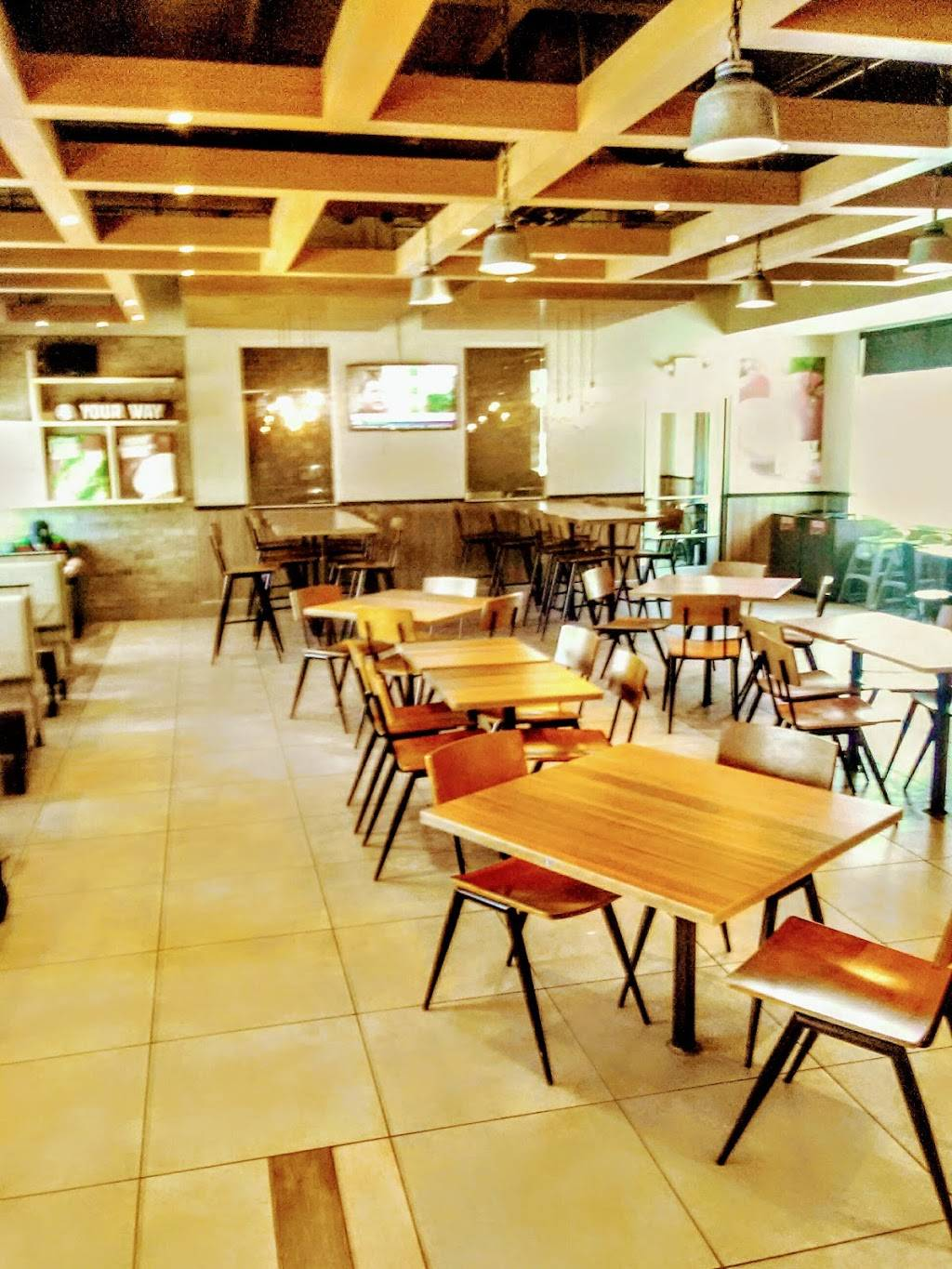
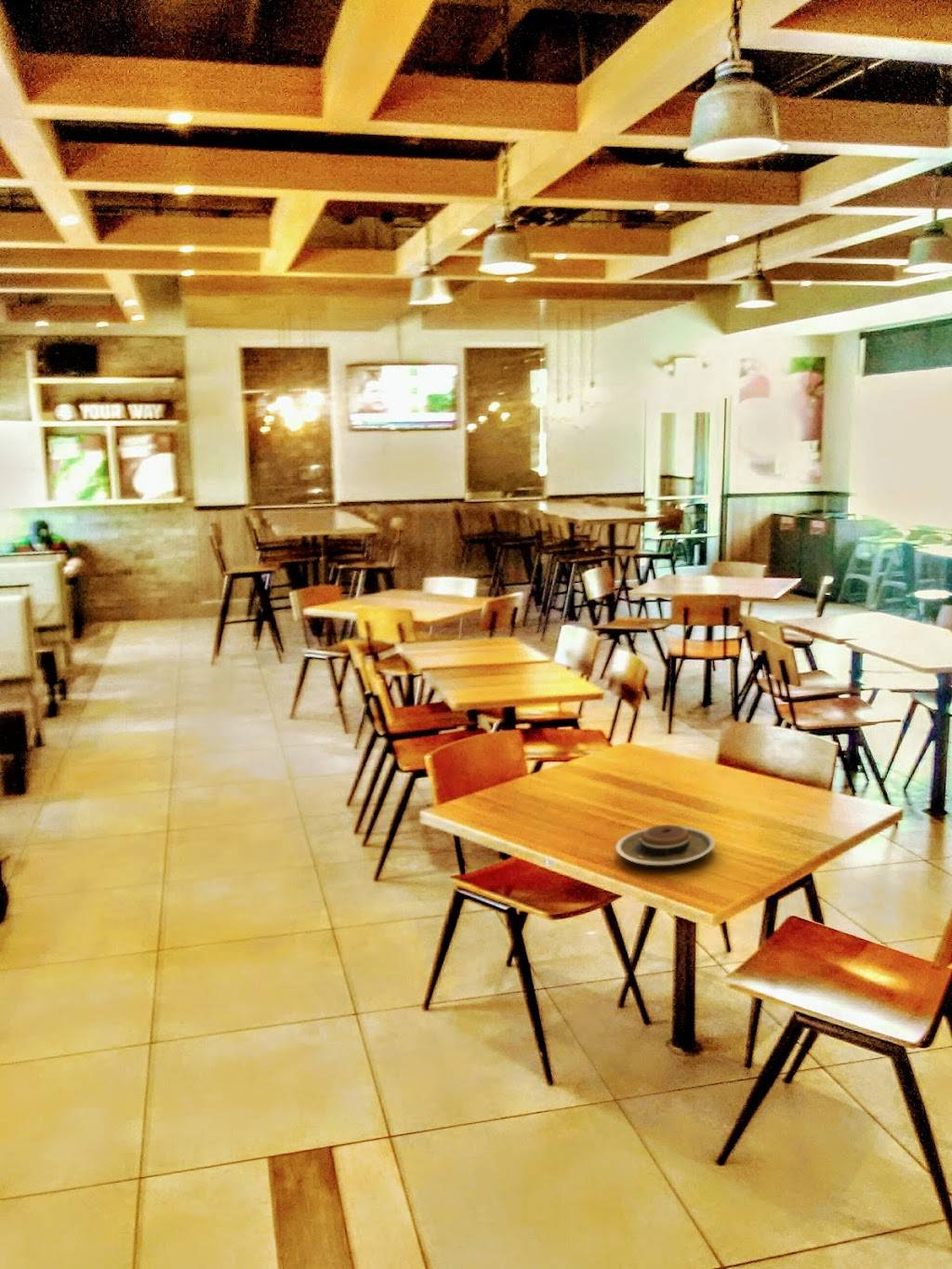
+ plate (665, 841)
